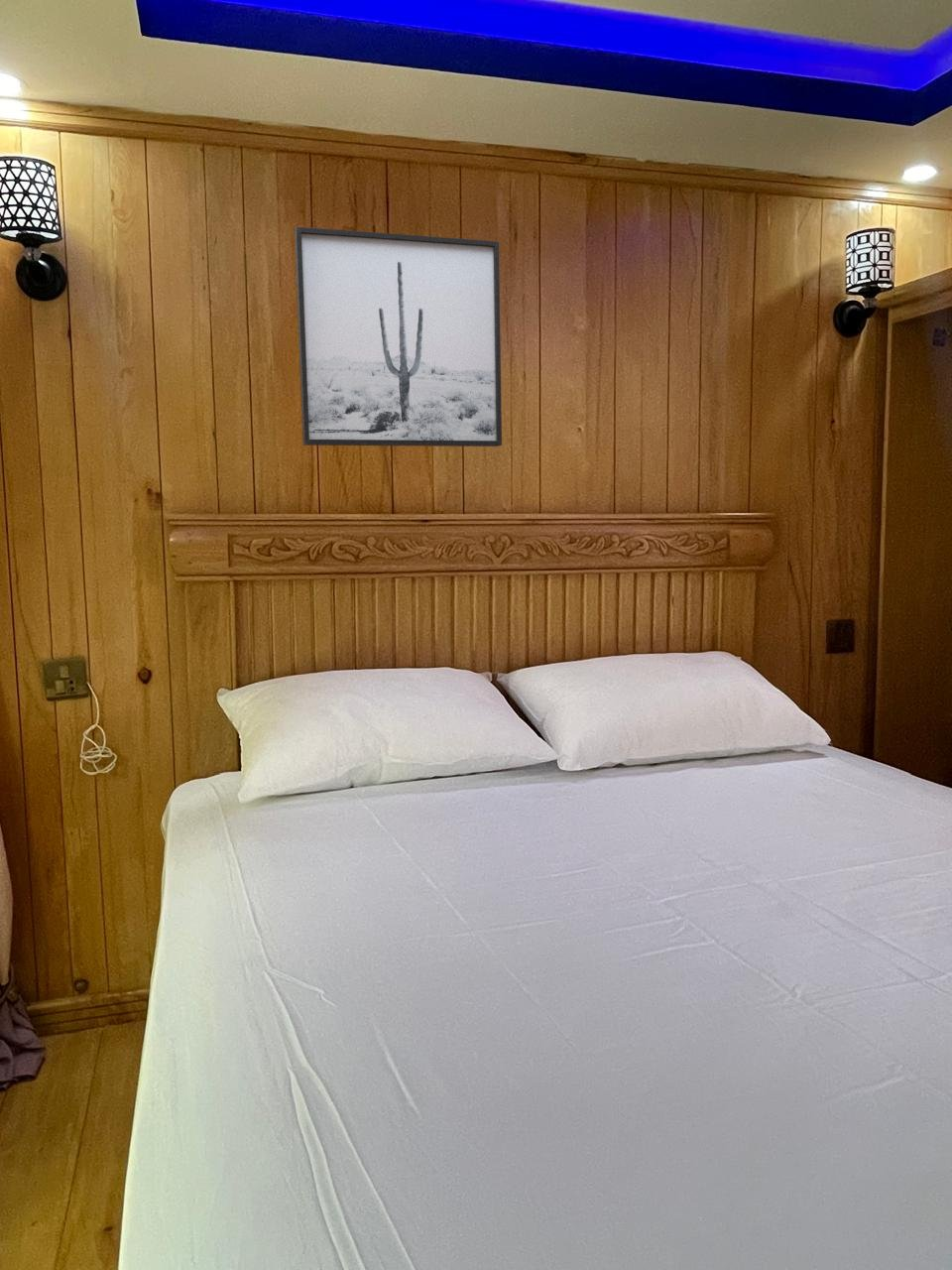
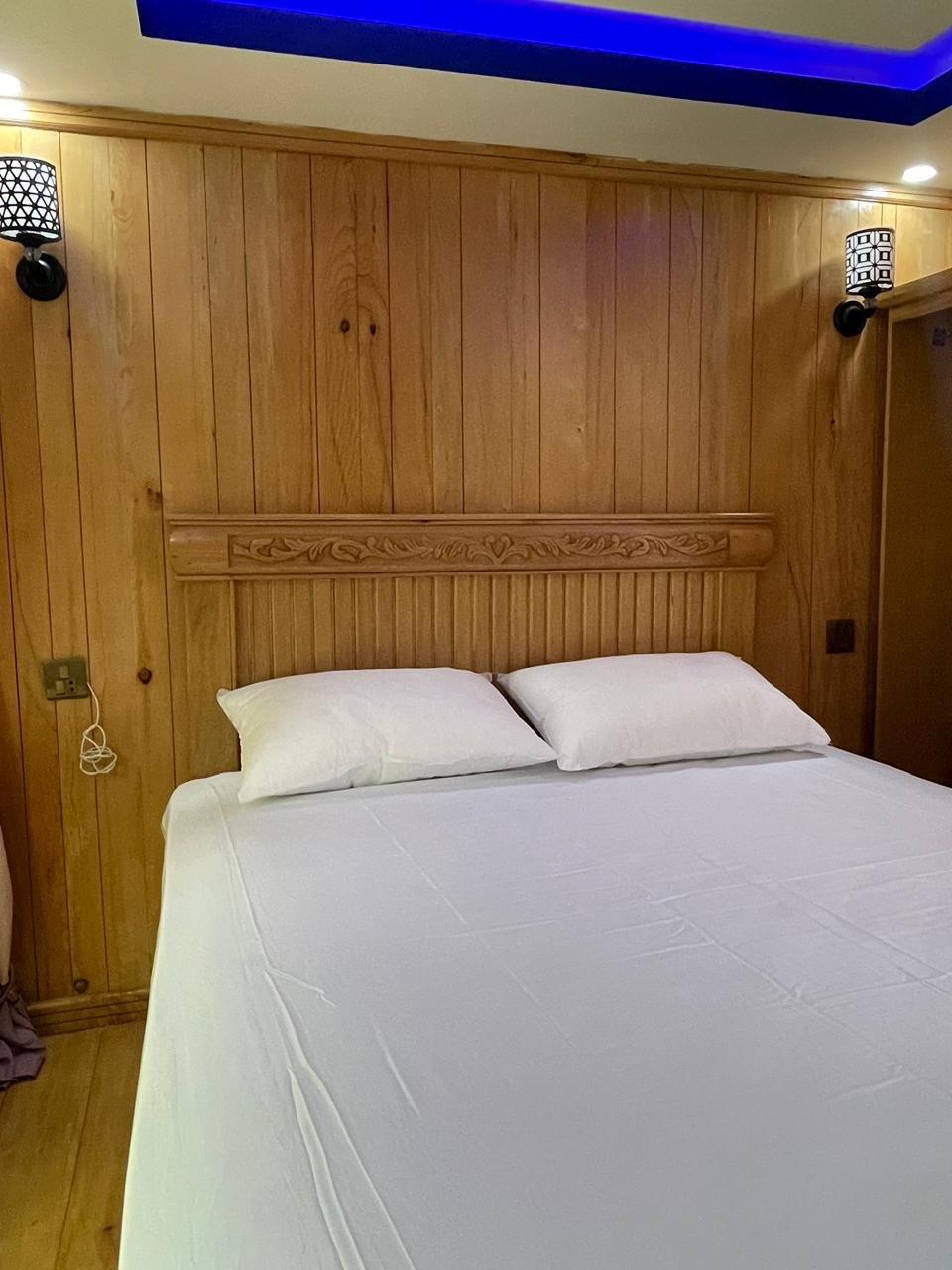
- wall art (402, 342)
